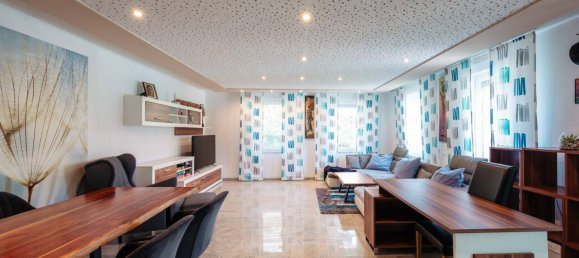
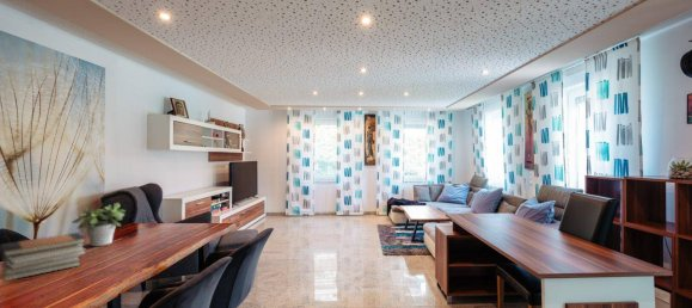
+ book stack (44, 254)
+ potted plant (102, 224)
